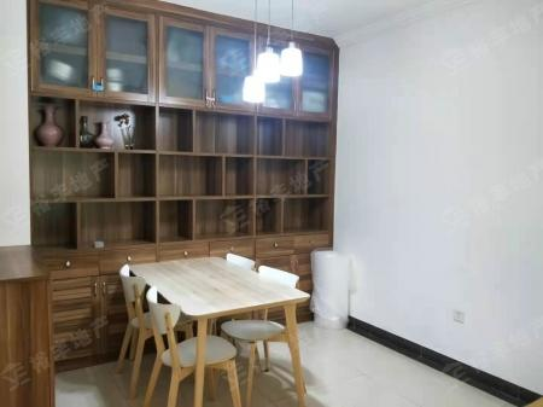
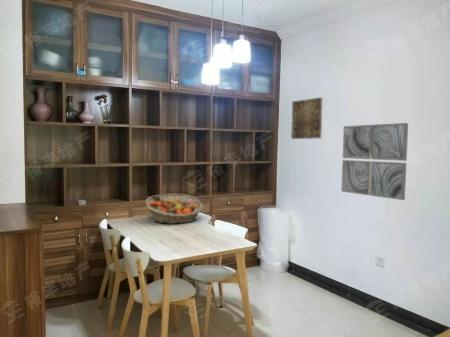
+ wall art (371, 161)
+ fruit basket (174, 208)
+ wall art (306, 119)
